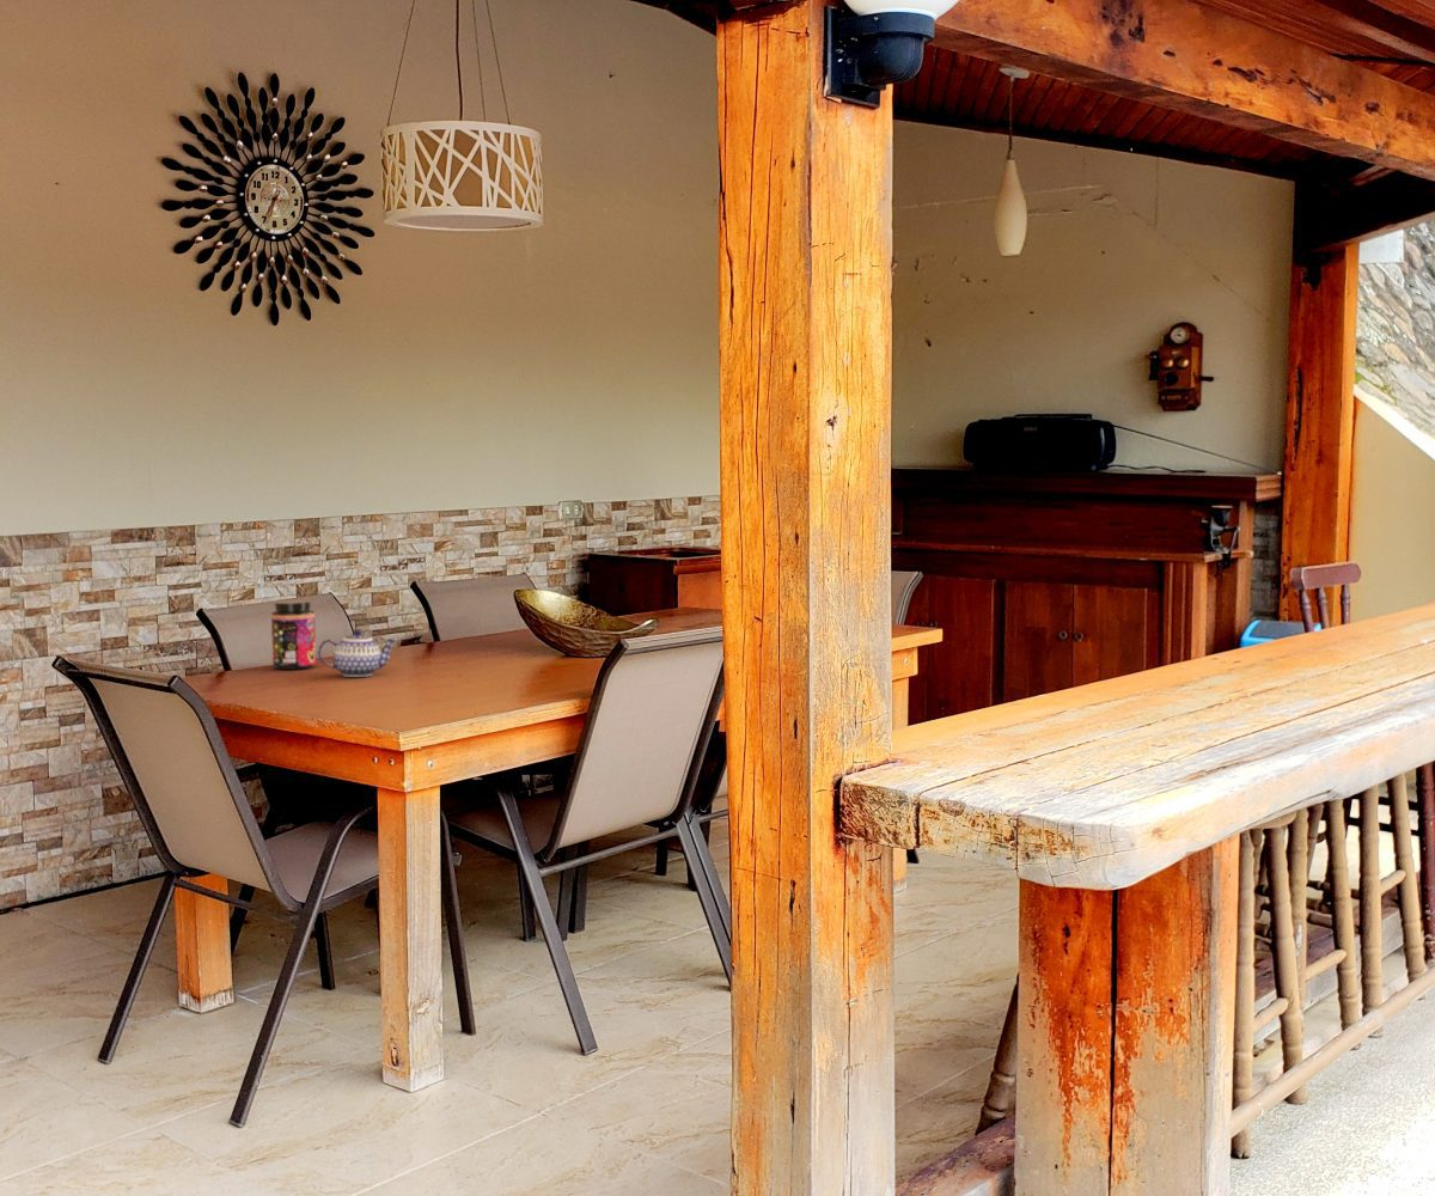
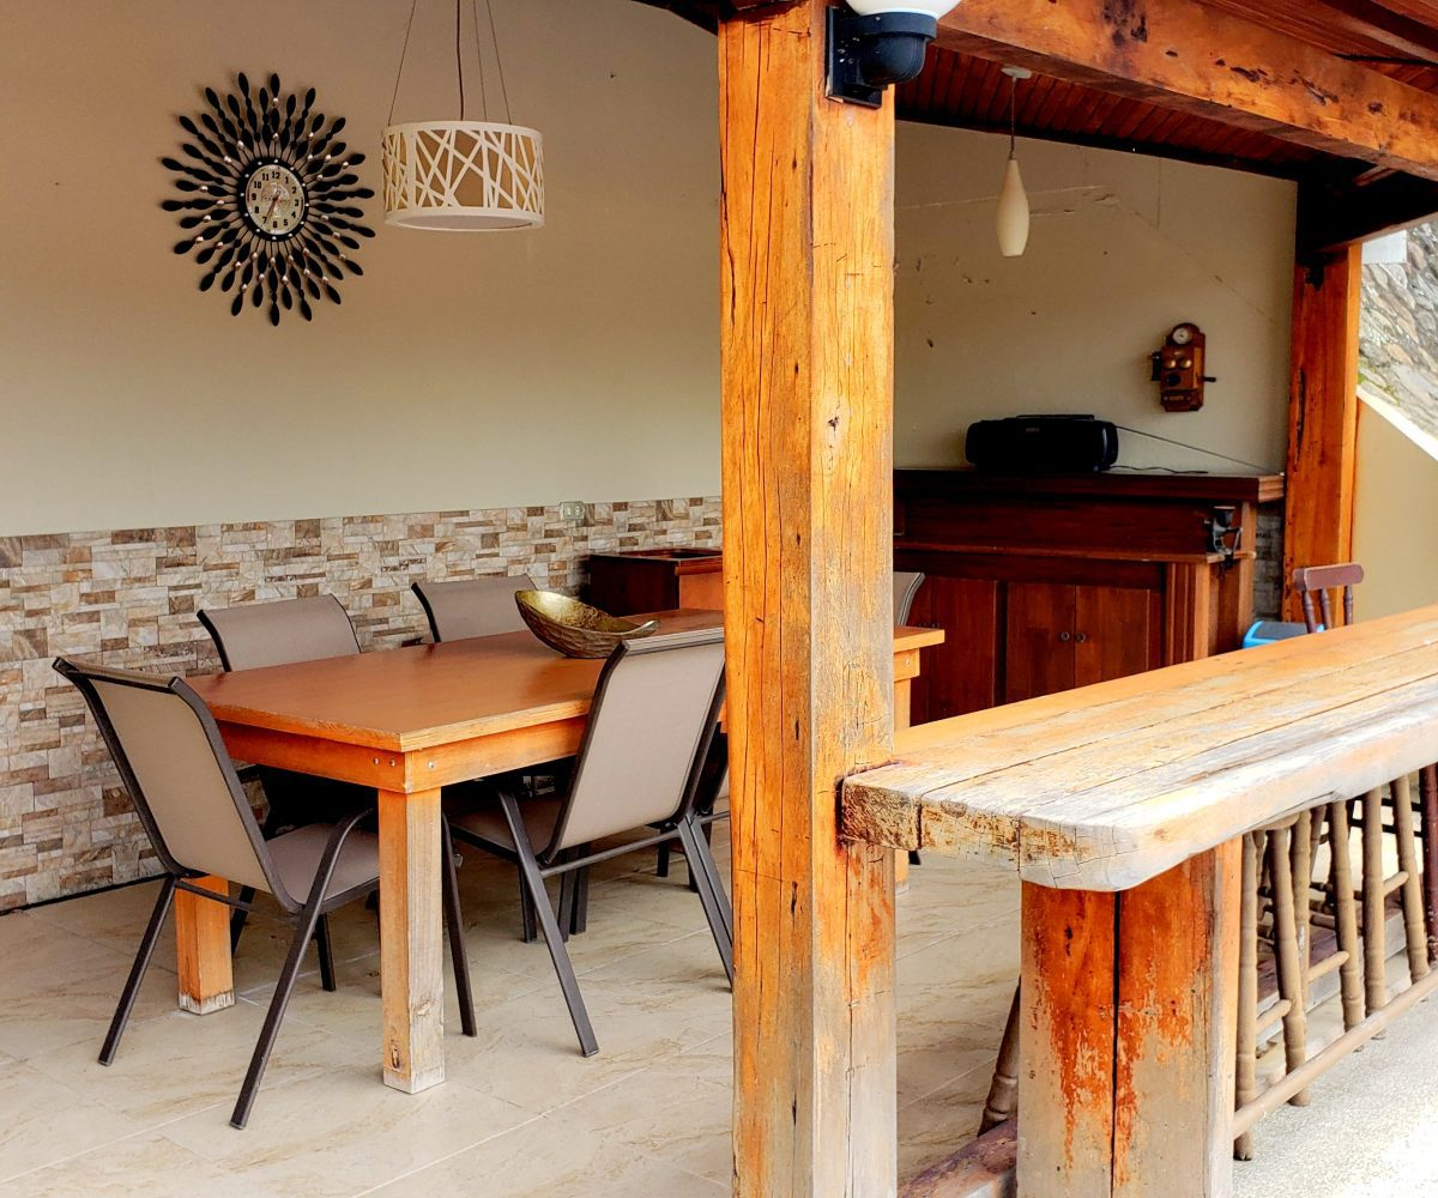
- jar (293, 634)
- teapot (356, 652)
